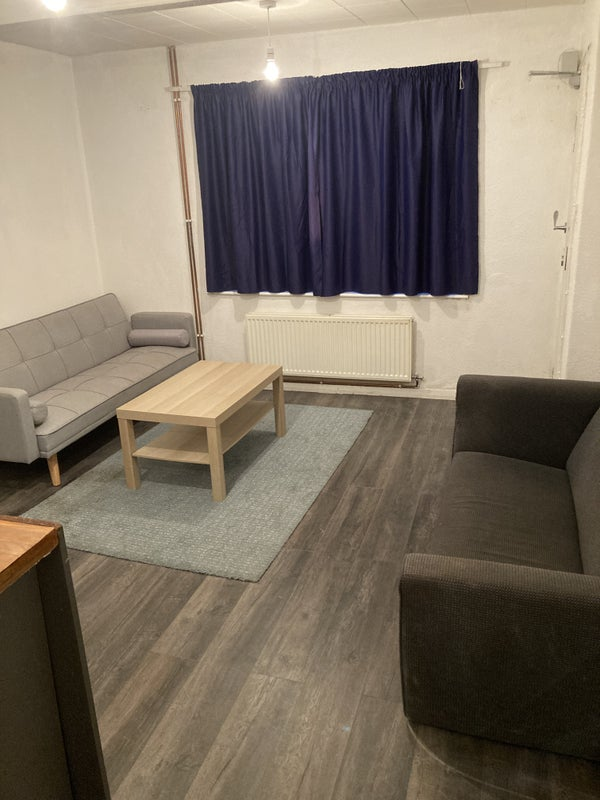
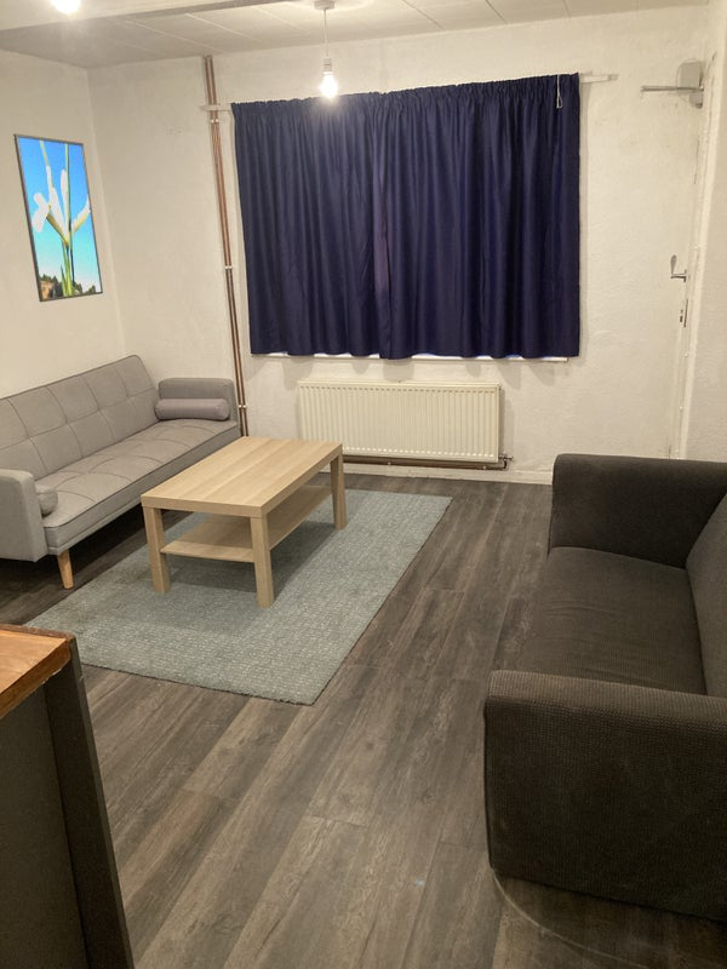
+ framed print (62, 219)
